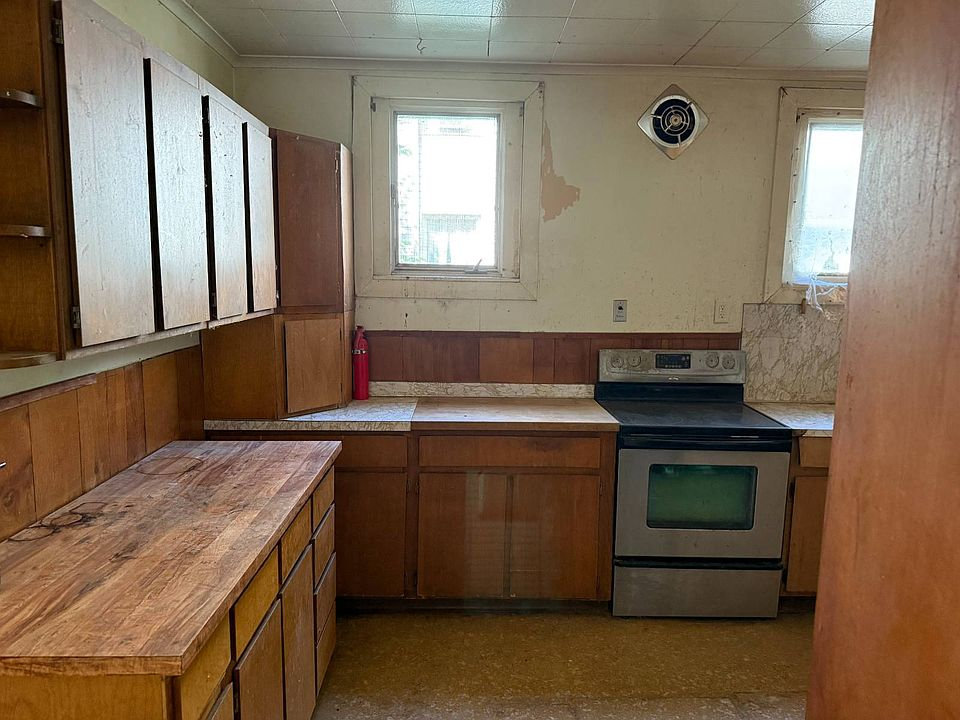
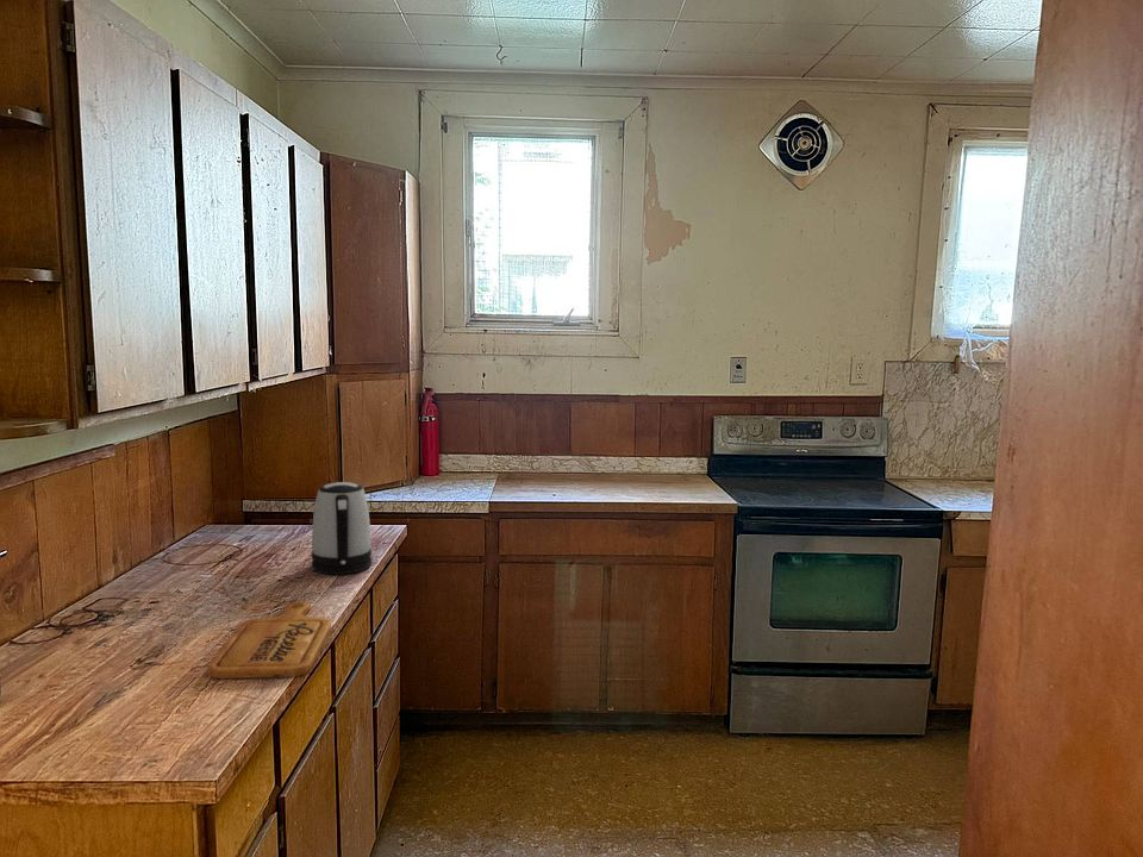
+ kettle (342, 526)
+ cutting board (280, 634)
